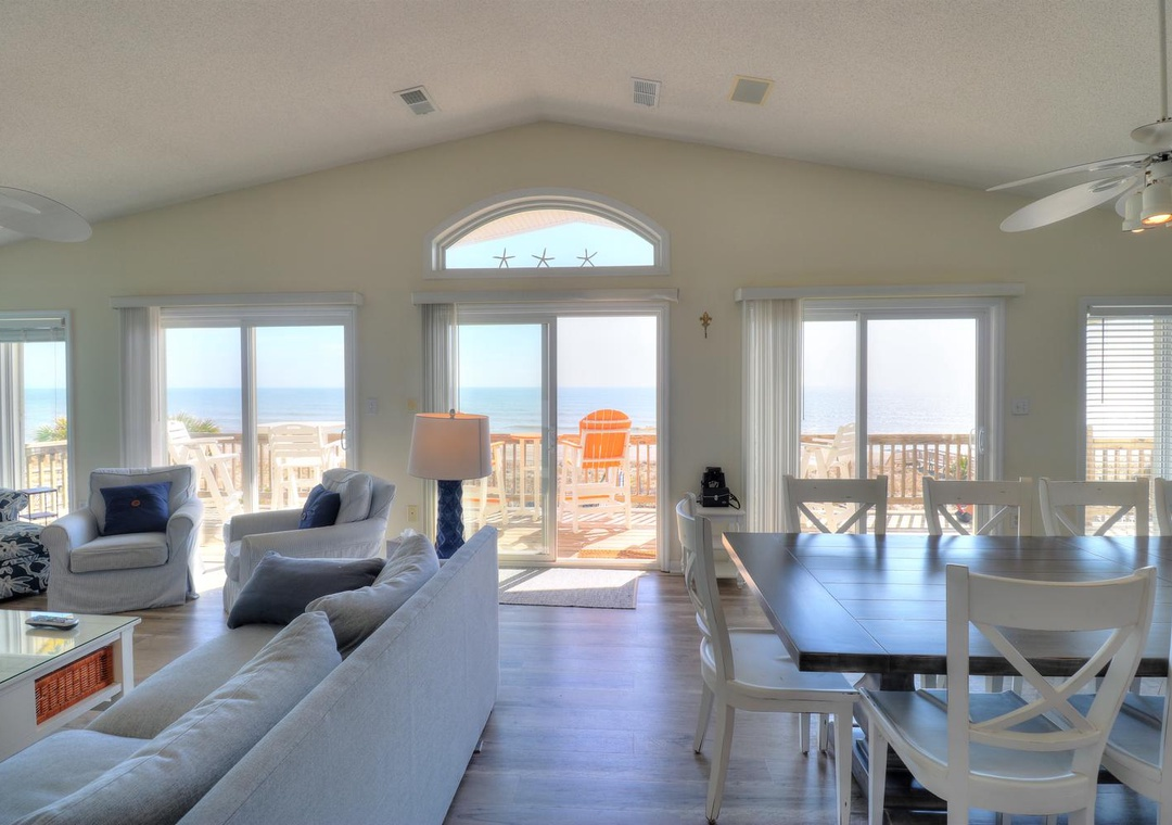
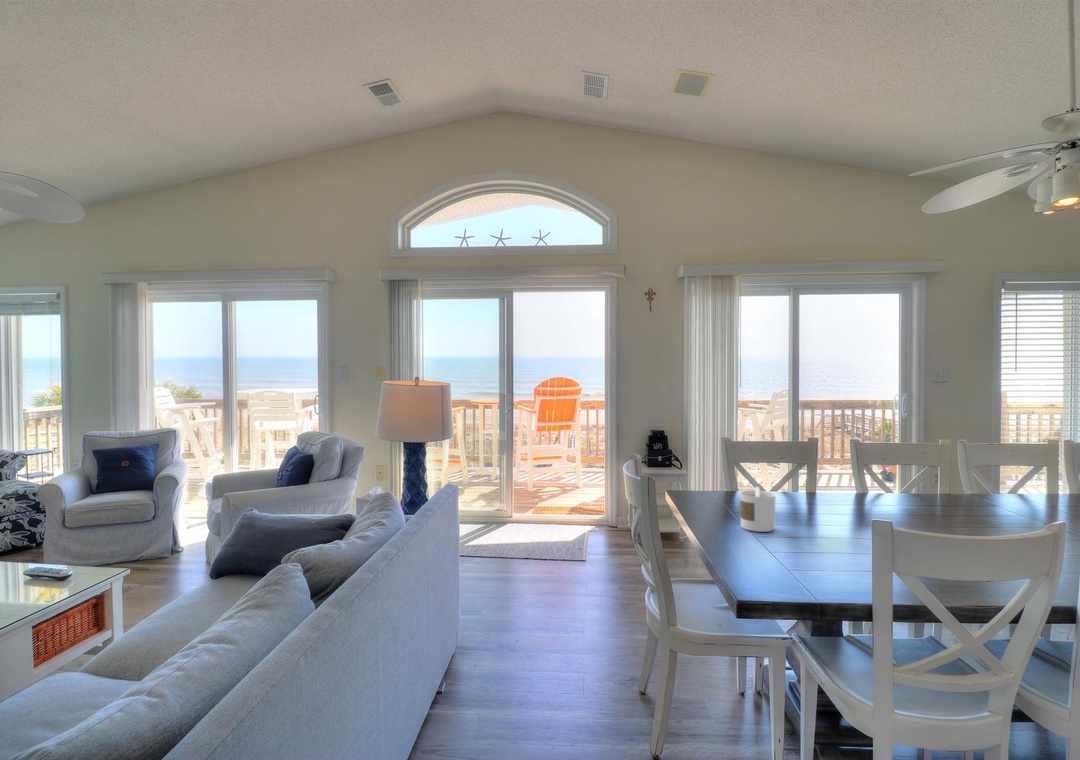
+ candle (757, 507)
